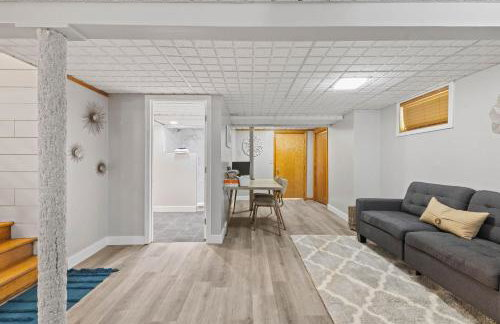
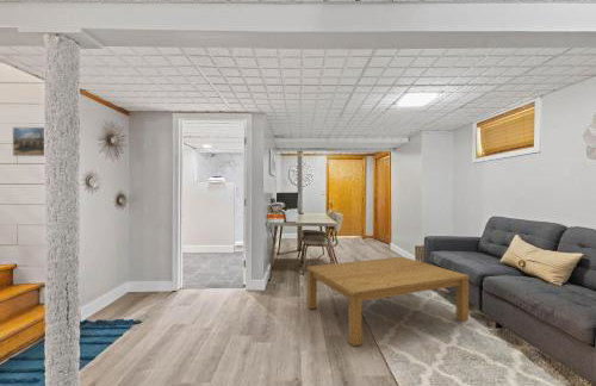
+ coffee table (383, 292)
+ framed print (36, 142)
